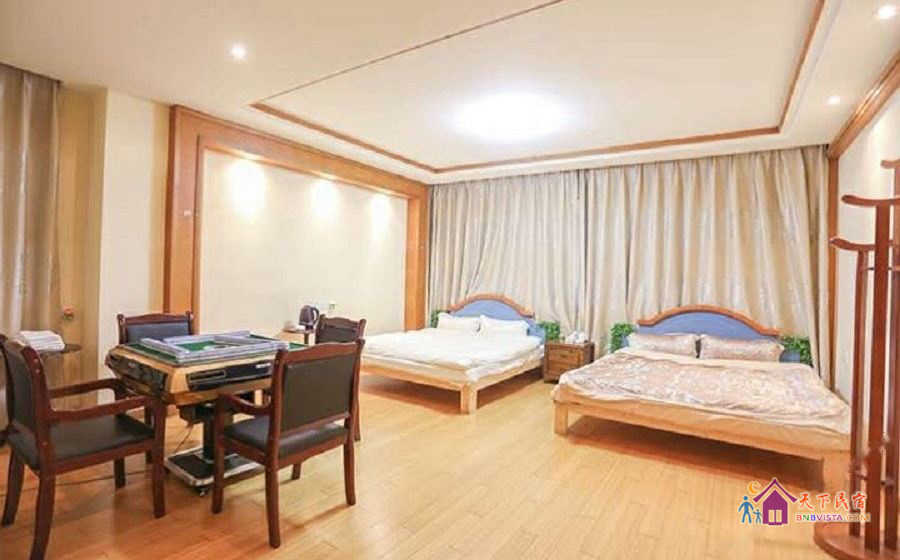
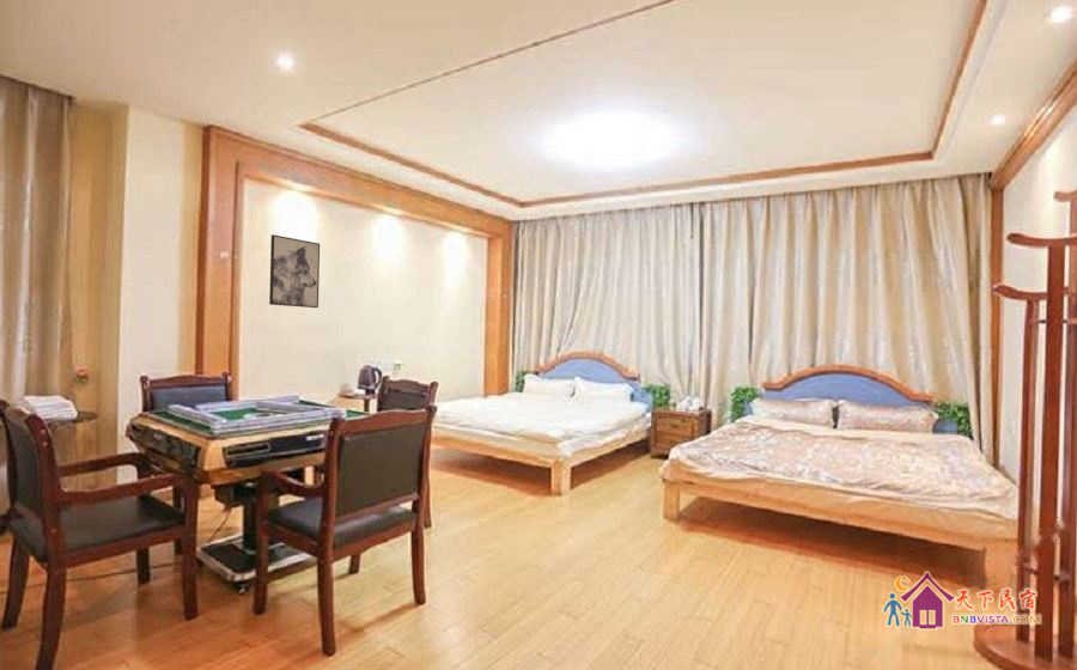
+ wall art (296, 273)
